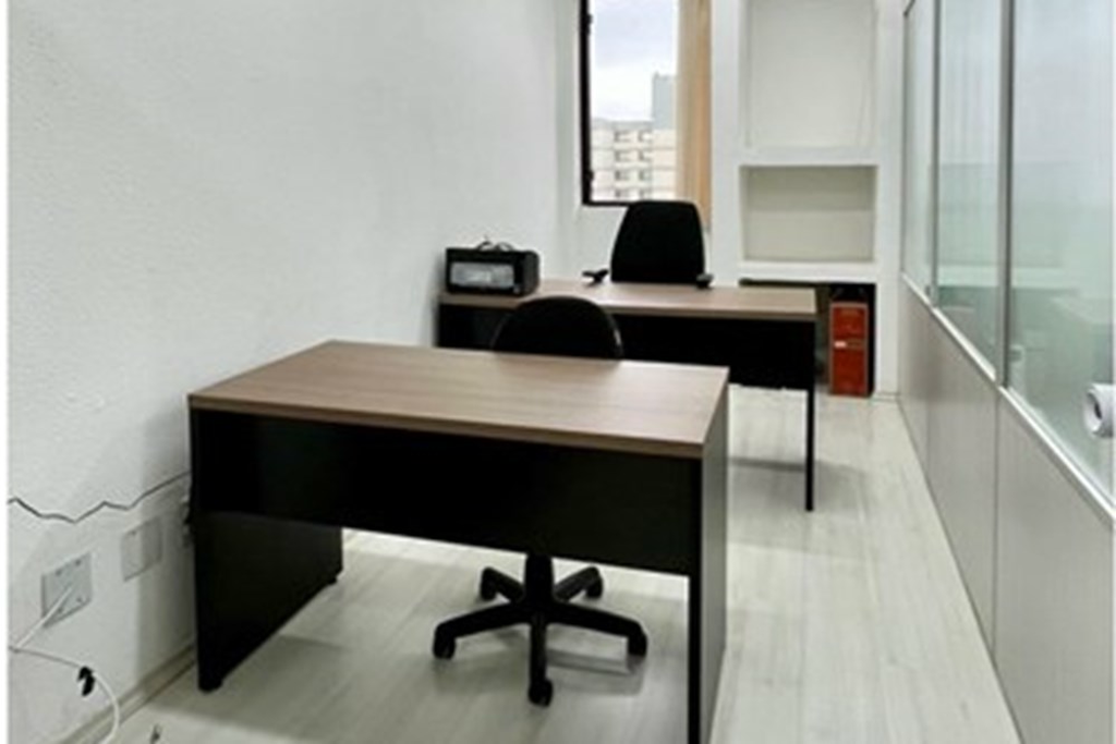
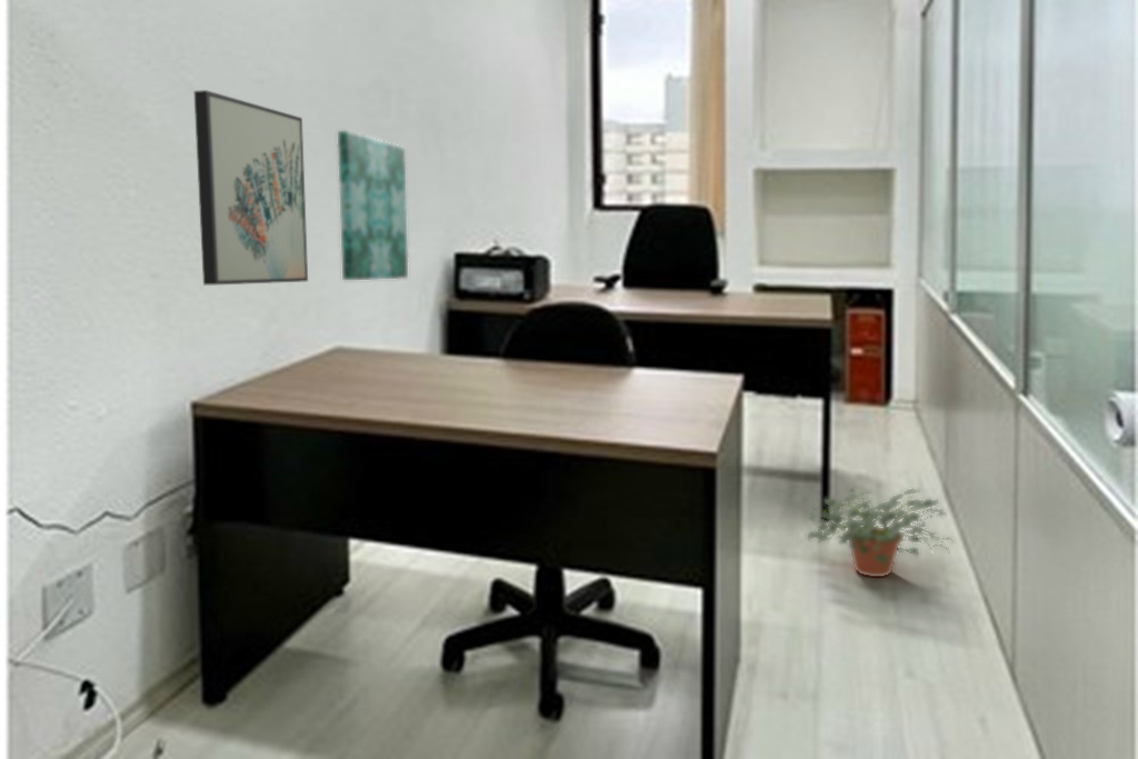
+ wall art (256, 194)
+ potted plant (879, 537)
+ wall art (375, 209)
